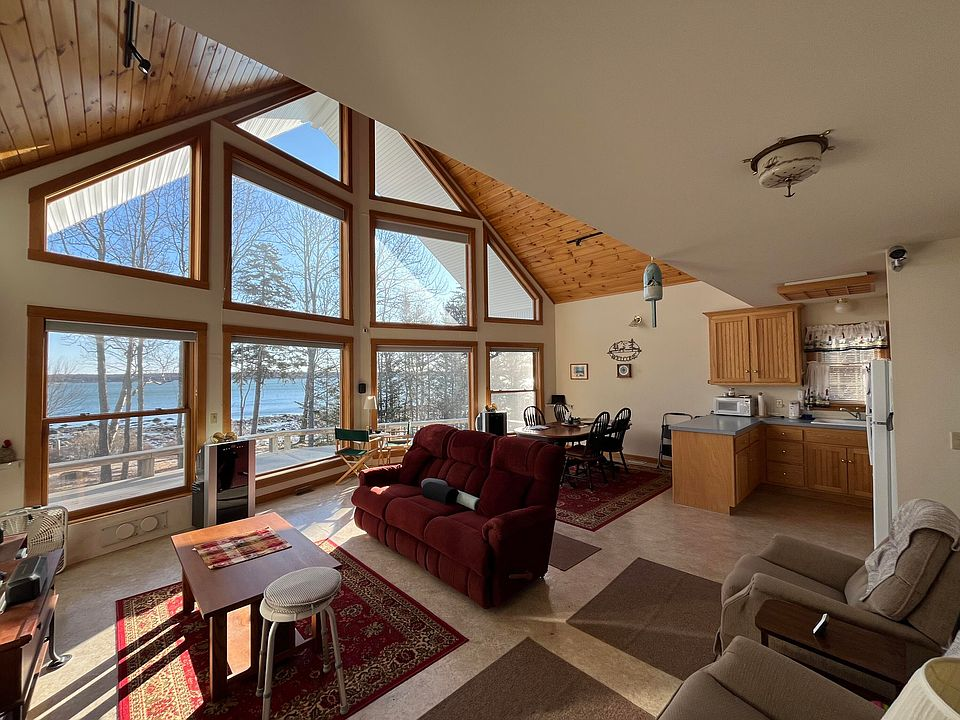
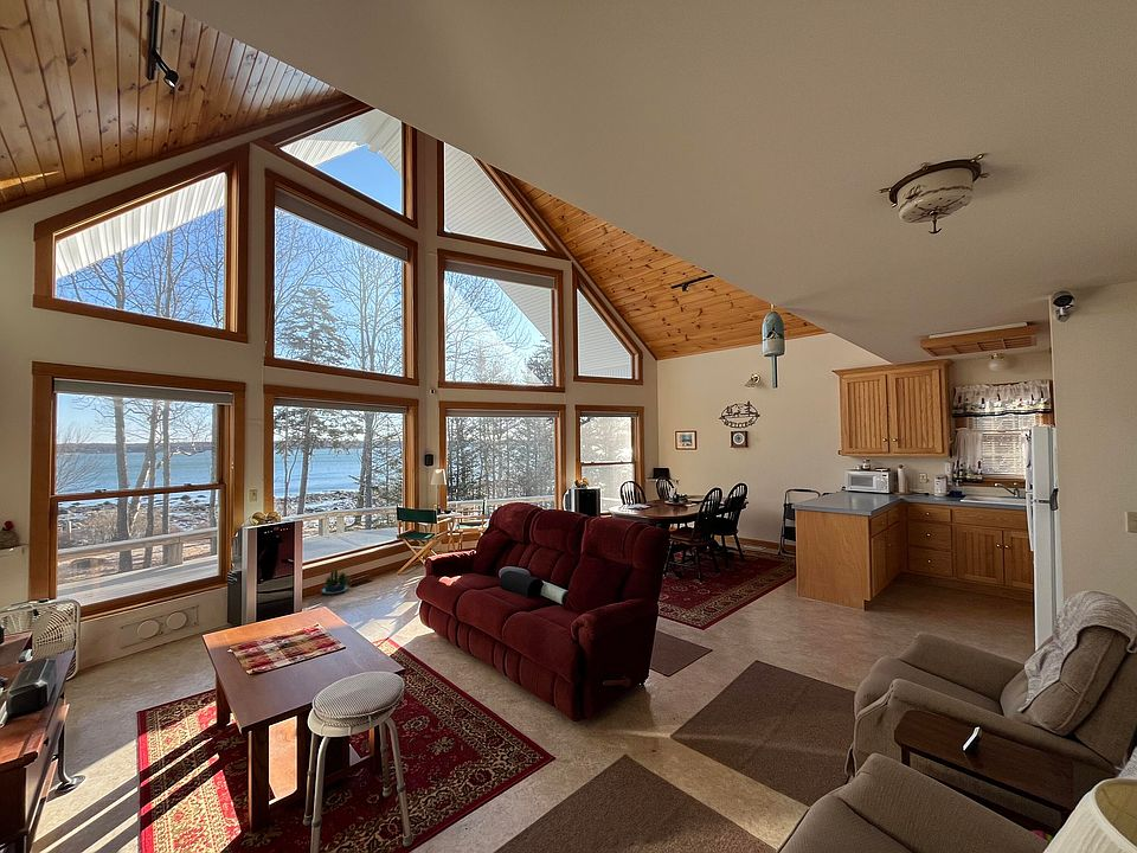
+ potted plant (336, 581)
